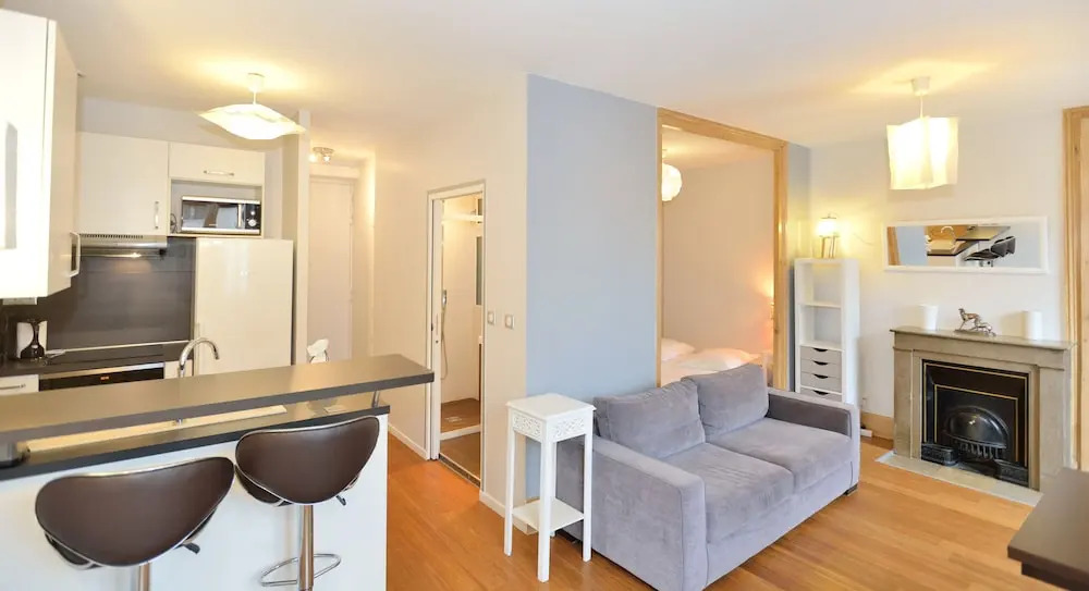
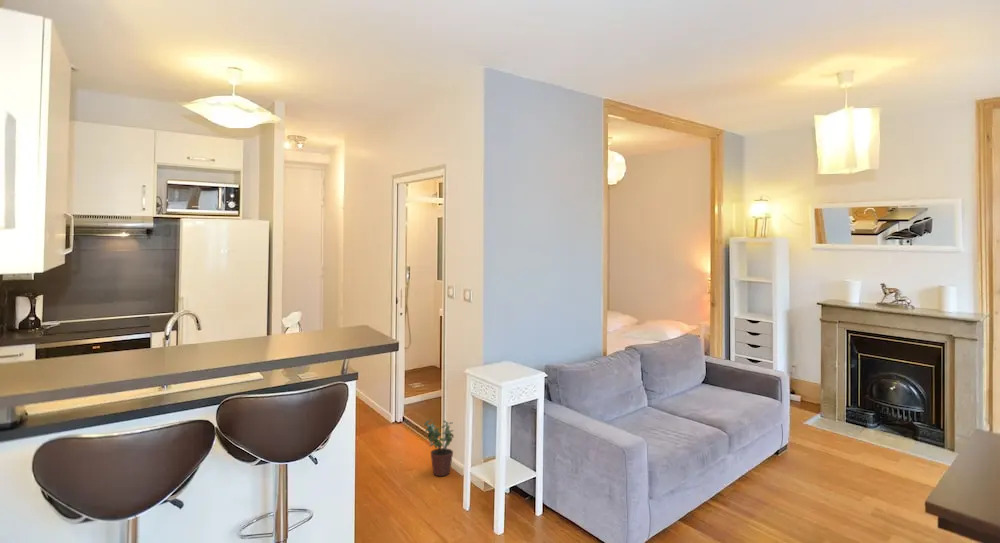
+ potted plant (441, 446)
